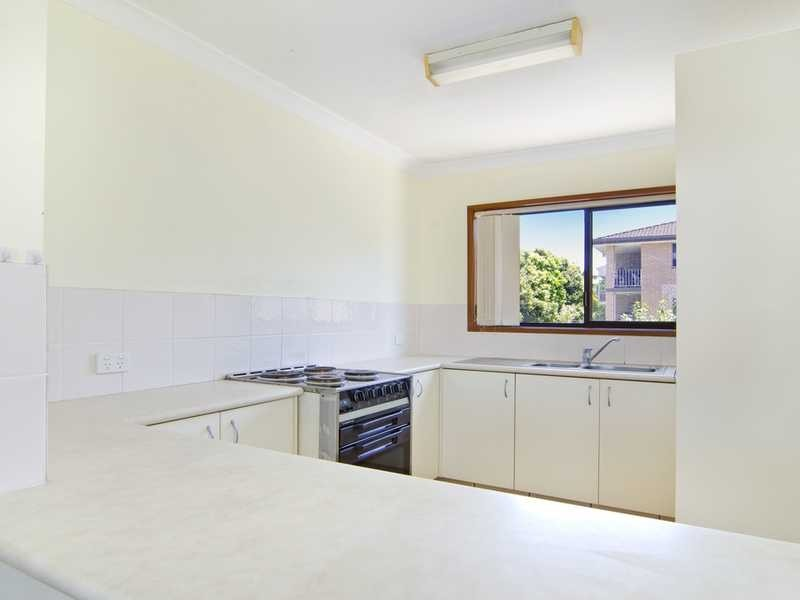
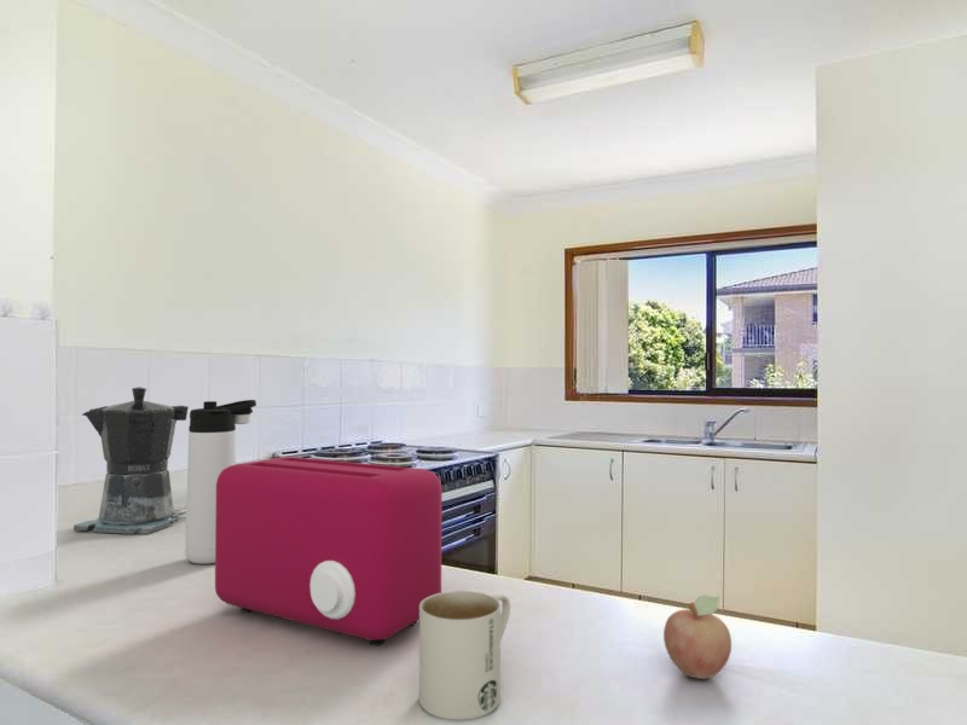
+ coffee maker (139, 454)
+ mug (471, 645)
+ toaster (322, 541)
+ fruit (697, 636)
+ thermos bottle (218, 476)
